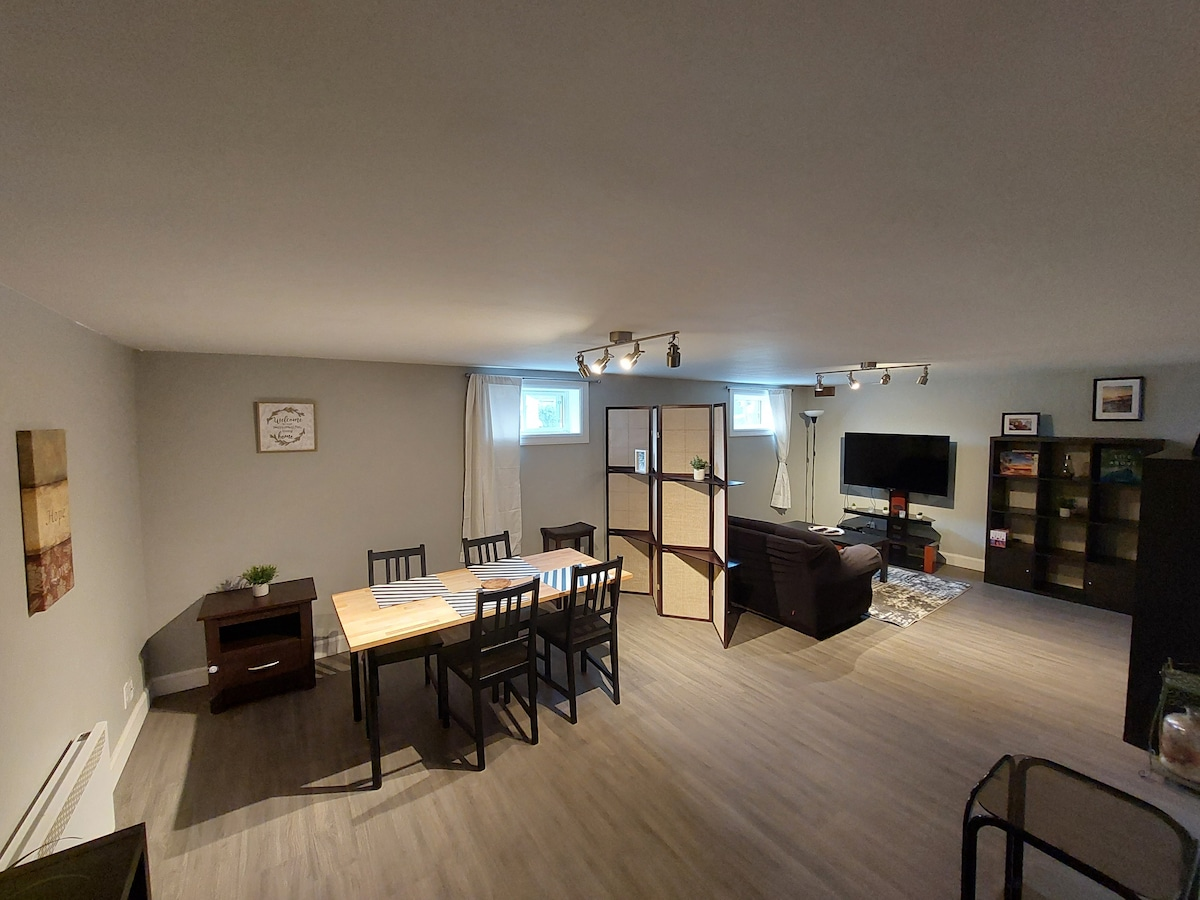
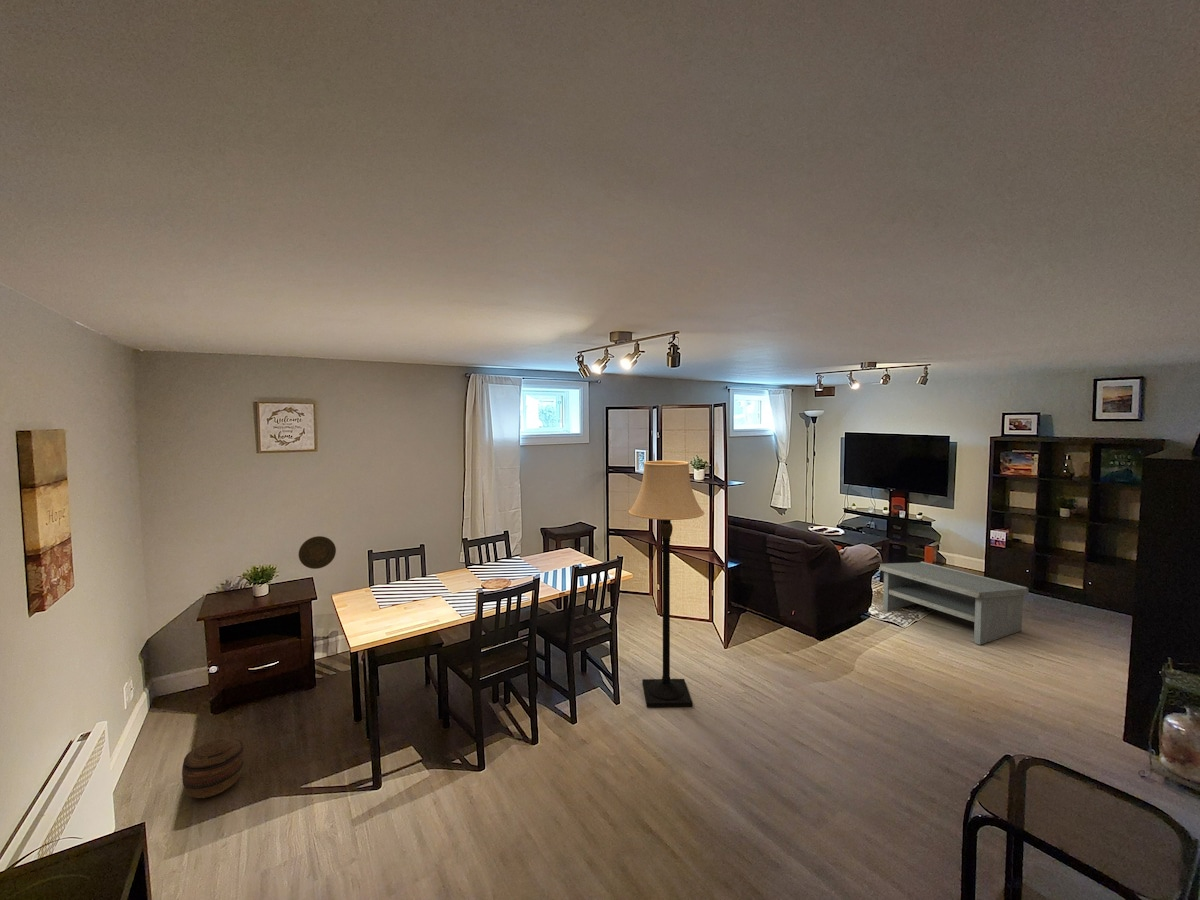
+ coffee table (947, 595)
+ decorative plate (317, 552)
+ lamp (666, 579)
+ basket (214, 765)
